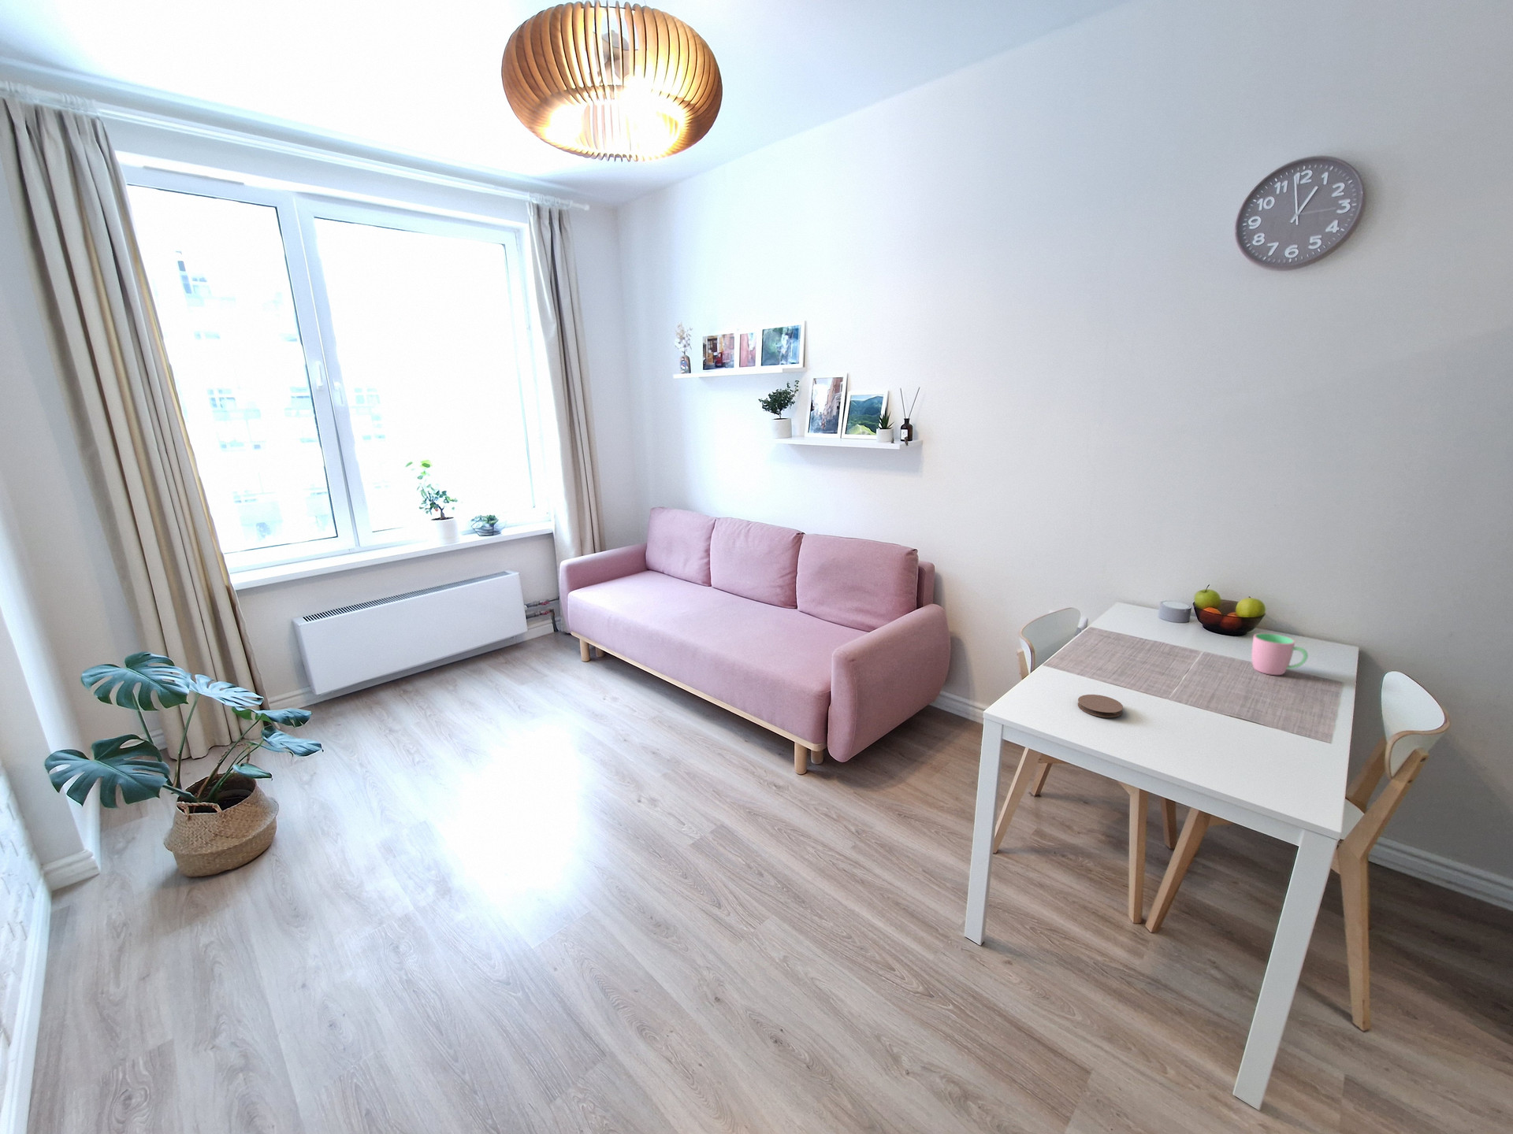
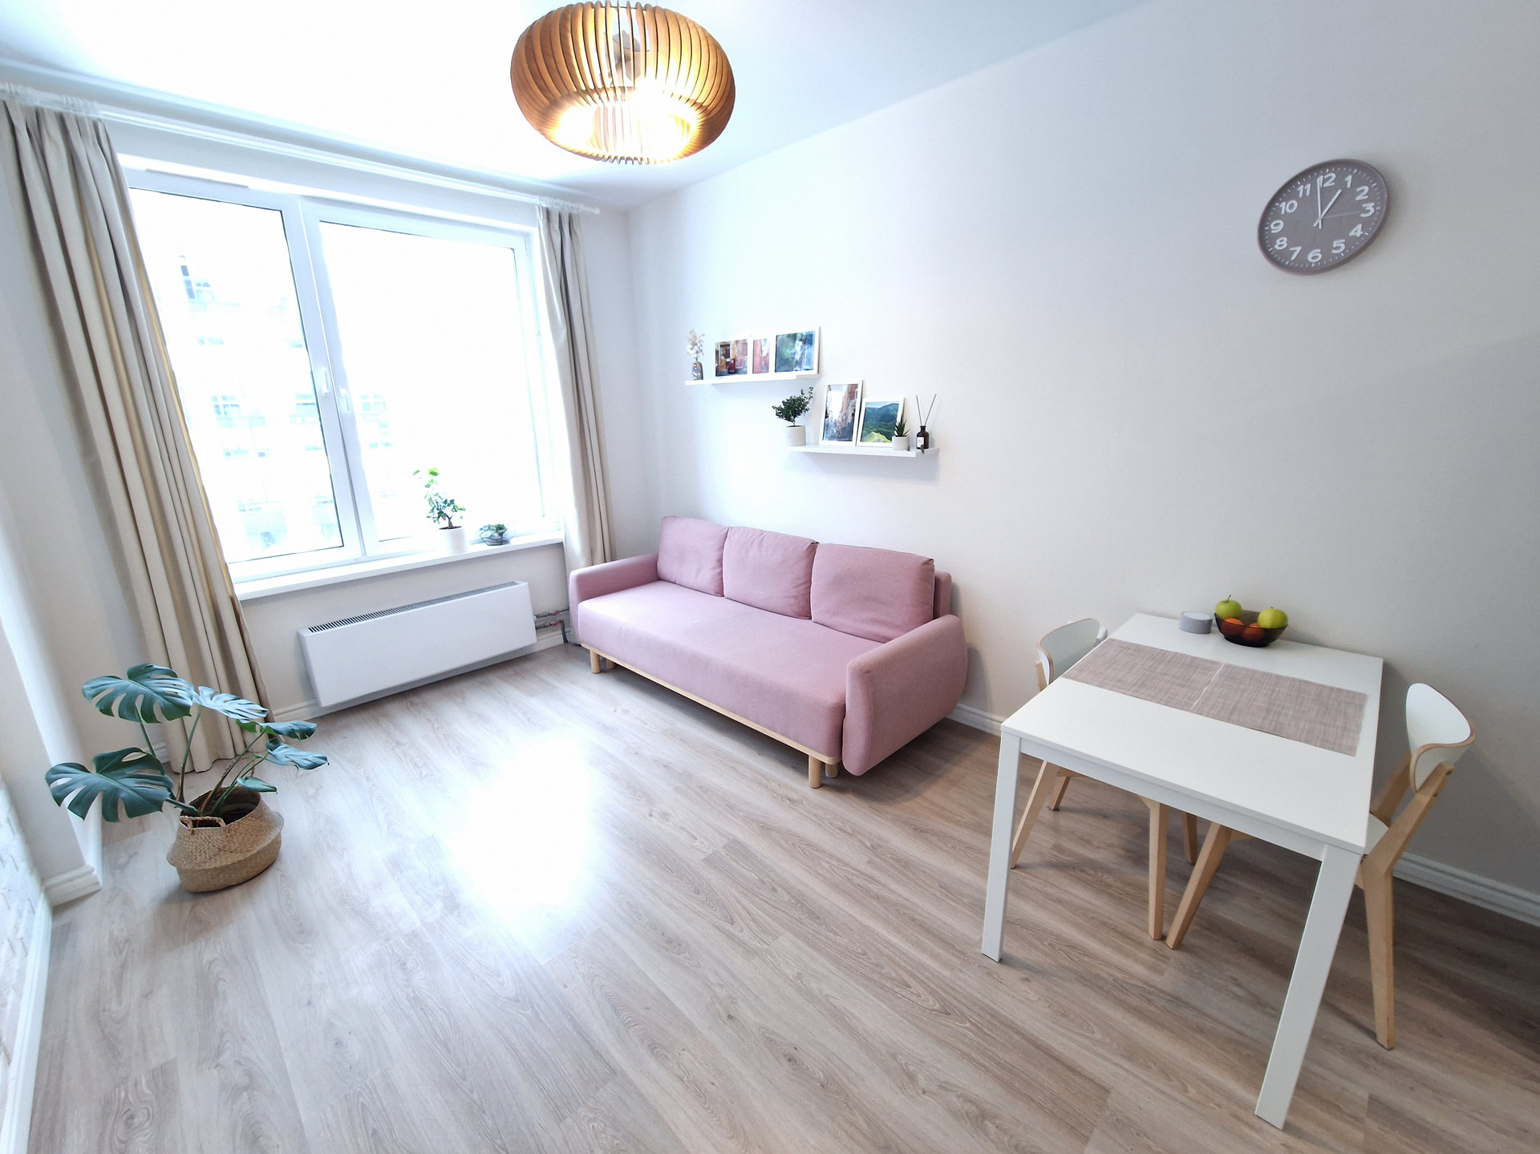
- coaster (1100, 705)
- cup (1278, 656)
